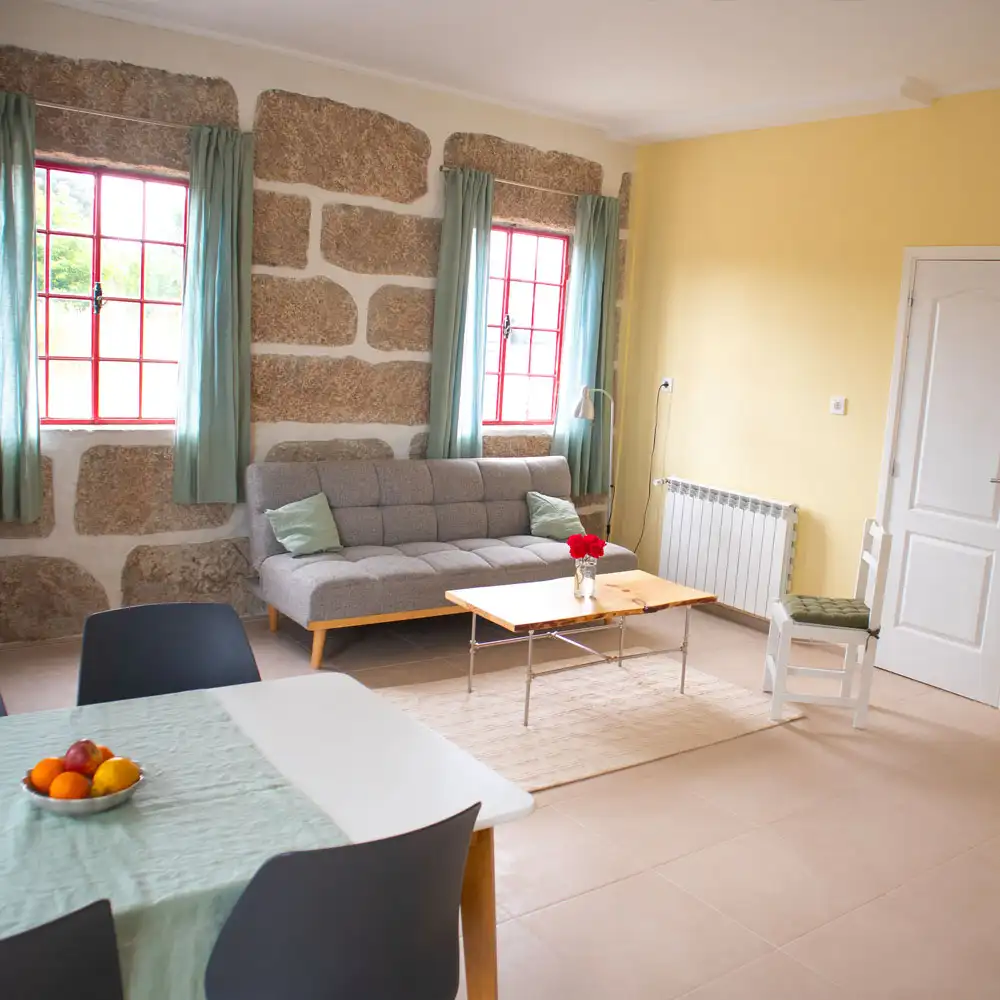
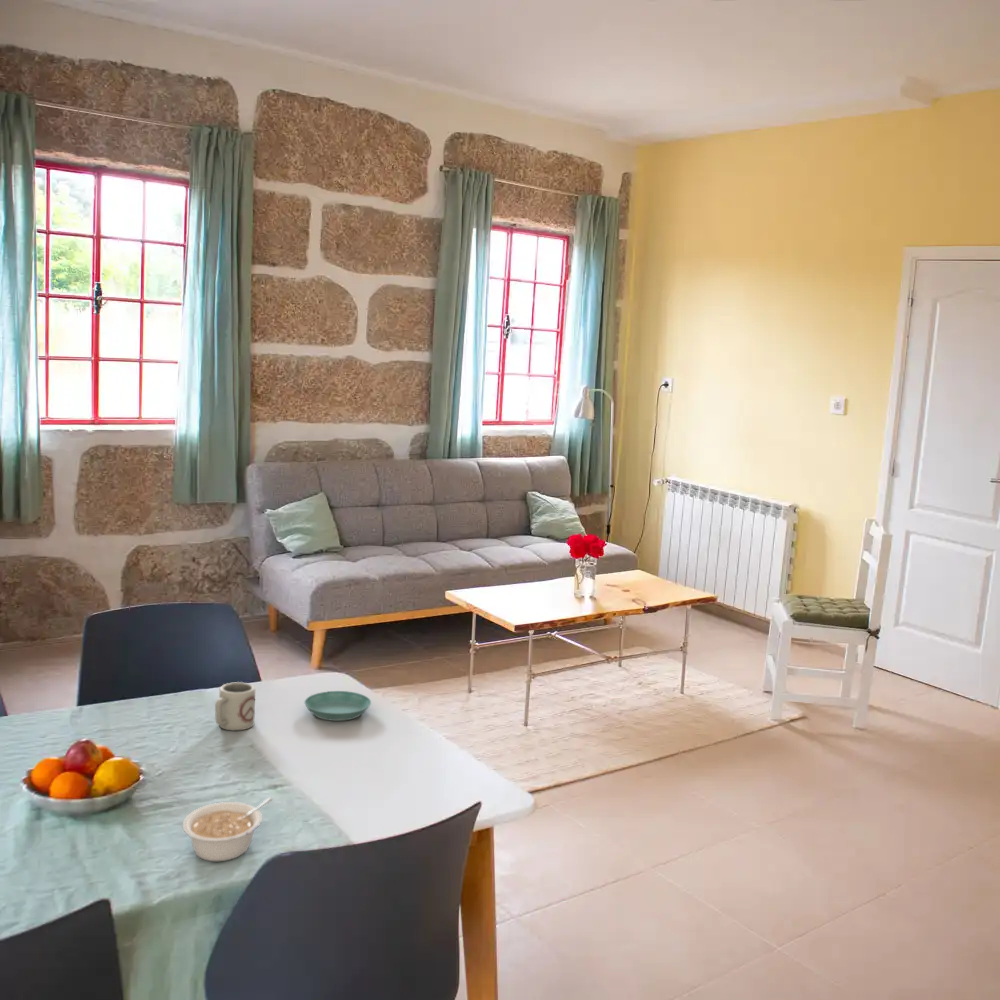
+ cup (233, 707)
+ saucer (337, 707)
+ legume (224, 829)
